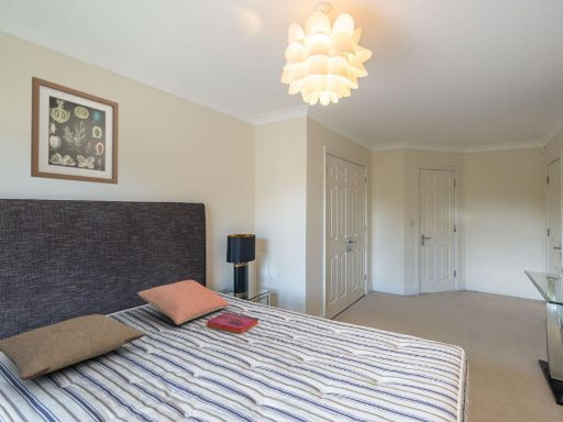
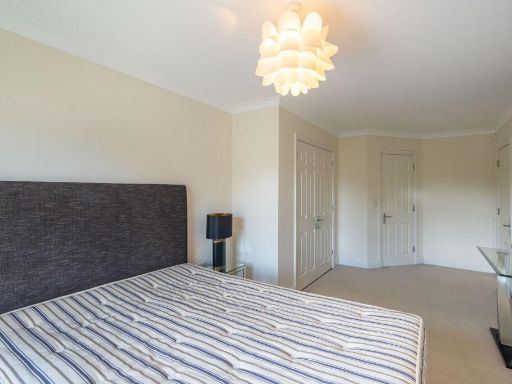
- wall art (79, 135)
- hardback book (232, 322)
- pillow (70, 341)
- pillow (185, 299)
